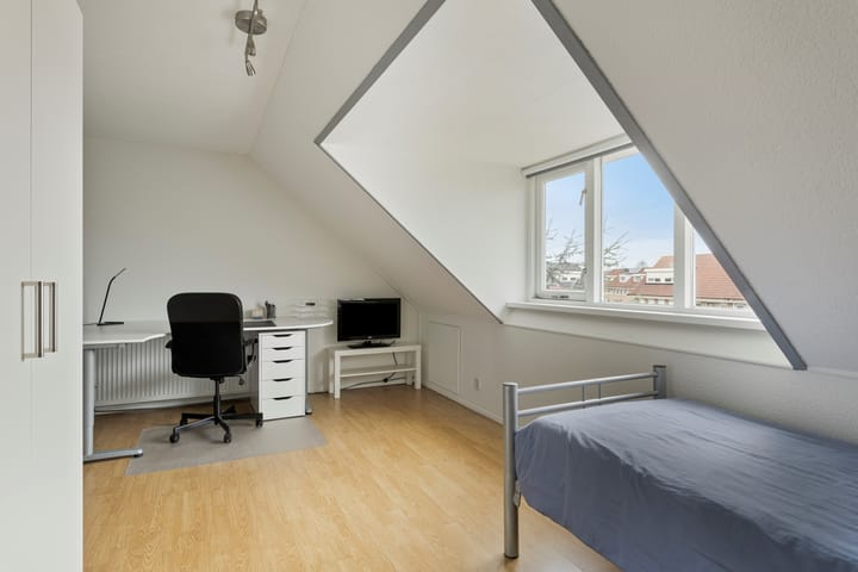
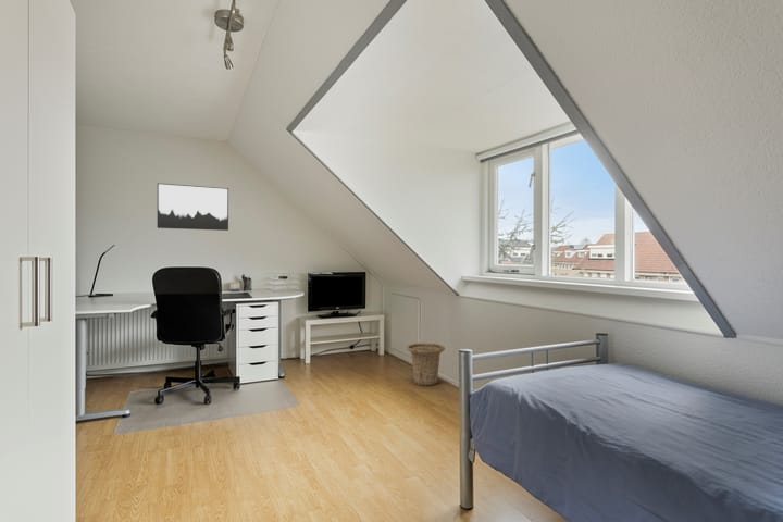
+ wall art (194, 207)
+ basket (425, 364)
